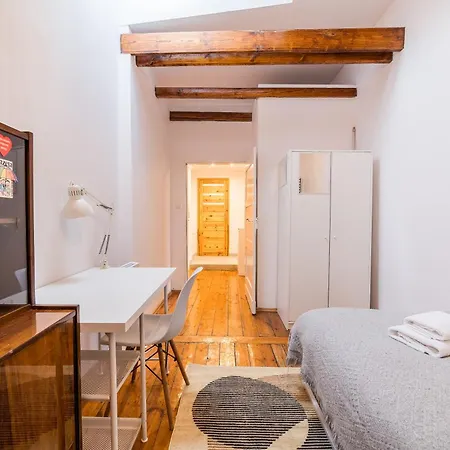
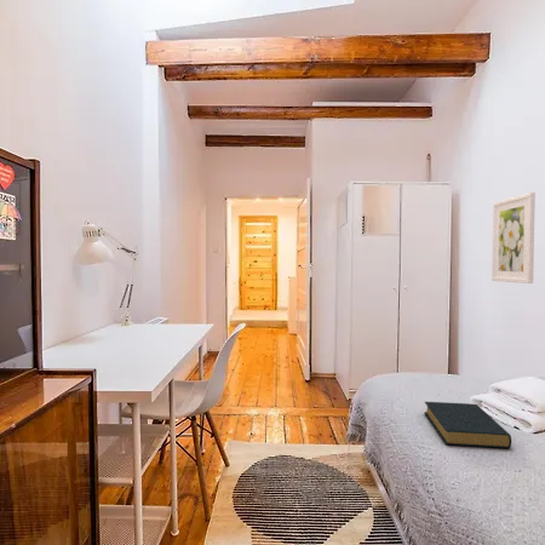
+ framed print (511, 240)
+ hardback book (463, 421)
